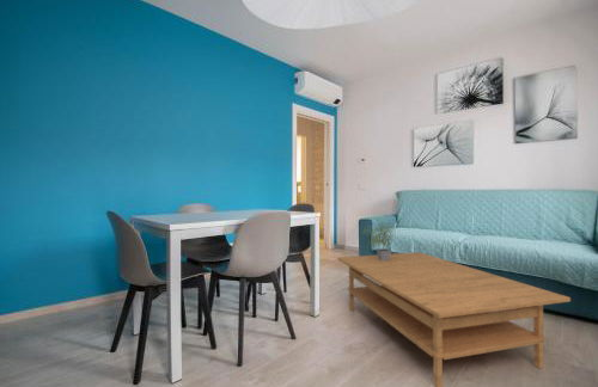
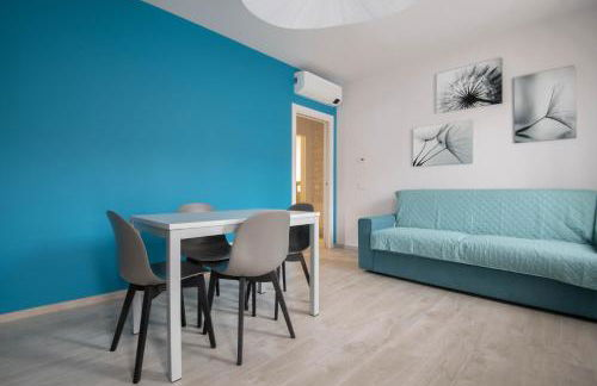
- coffee table (426, 302)
- potted plant (379, 235)
